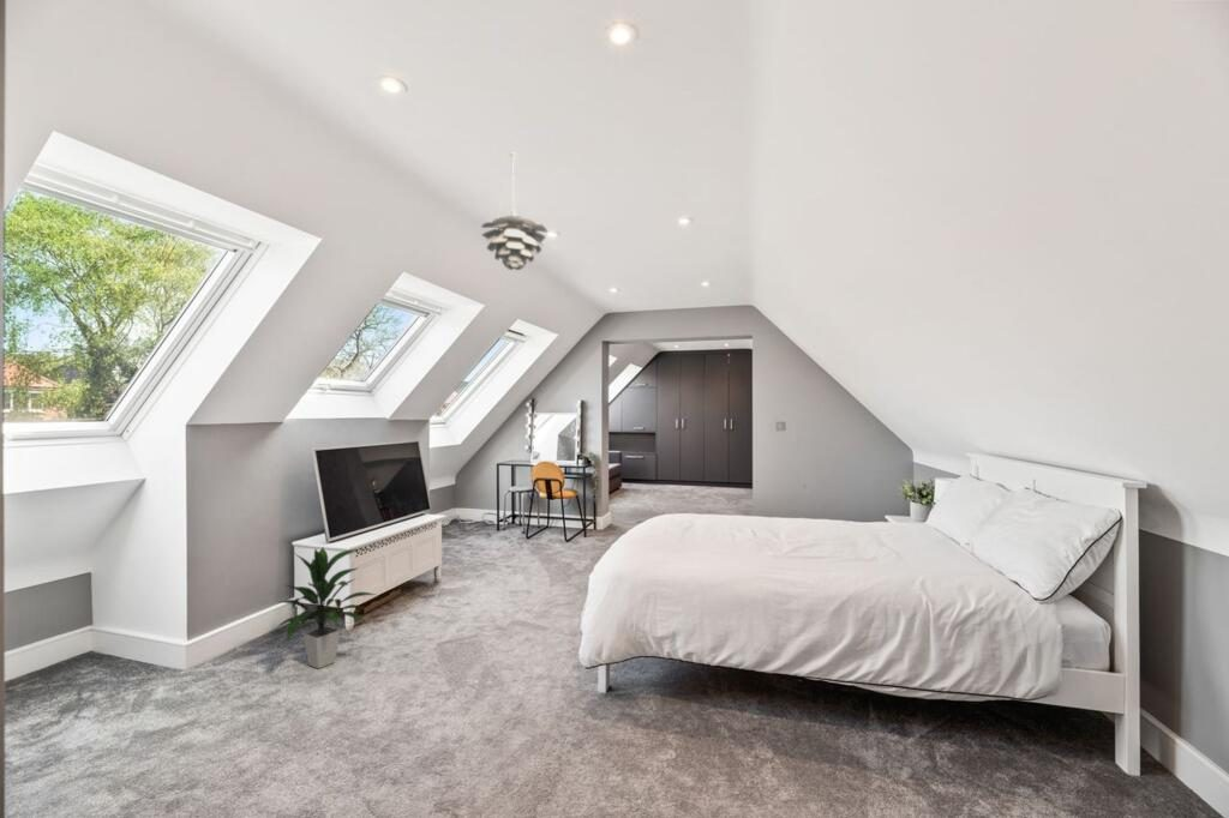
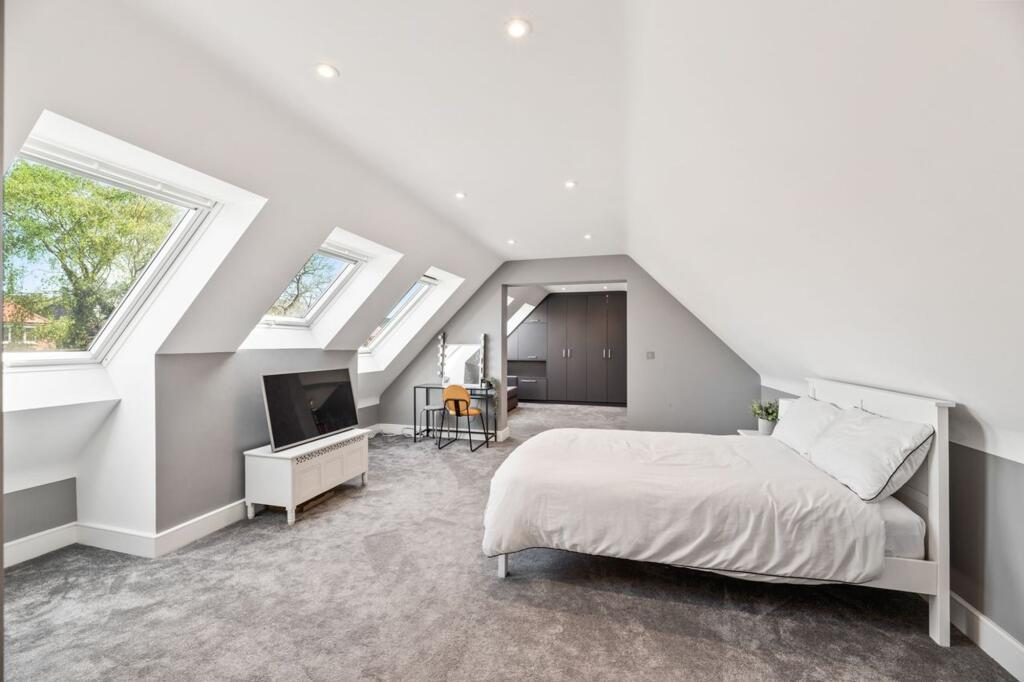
- indoor plant (322, 602)
- pendant light (514, 211)
